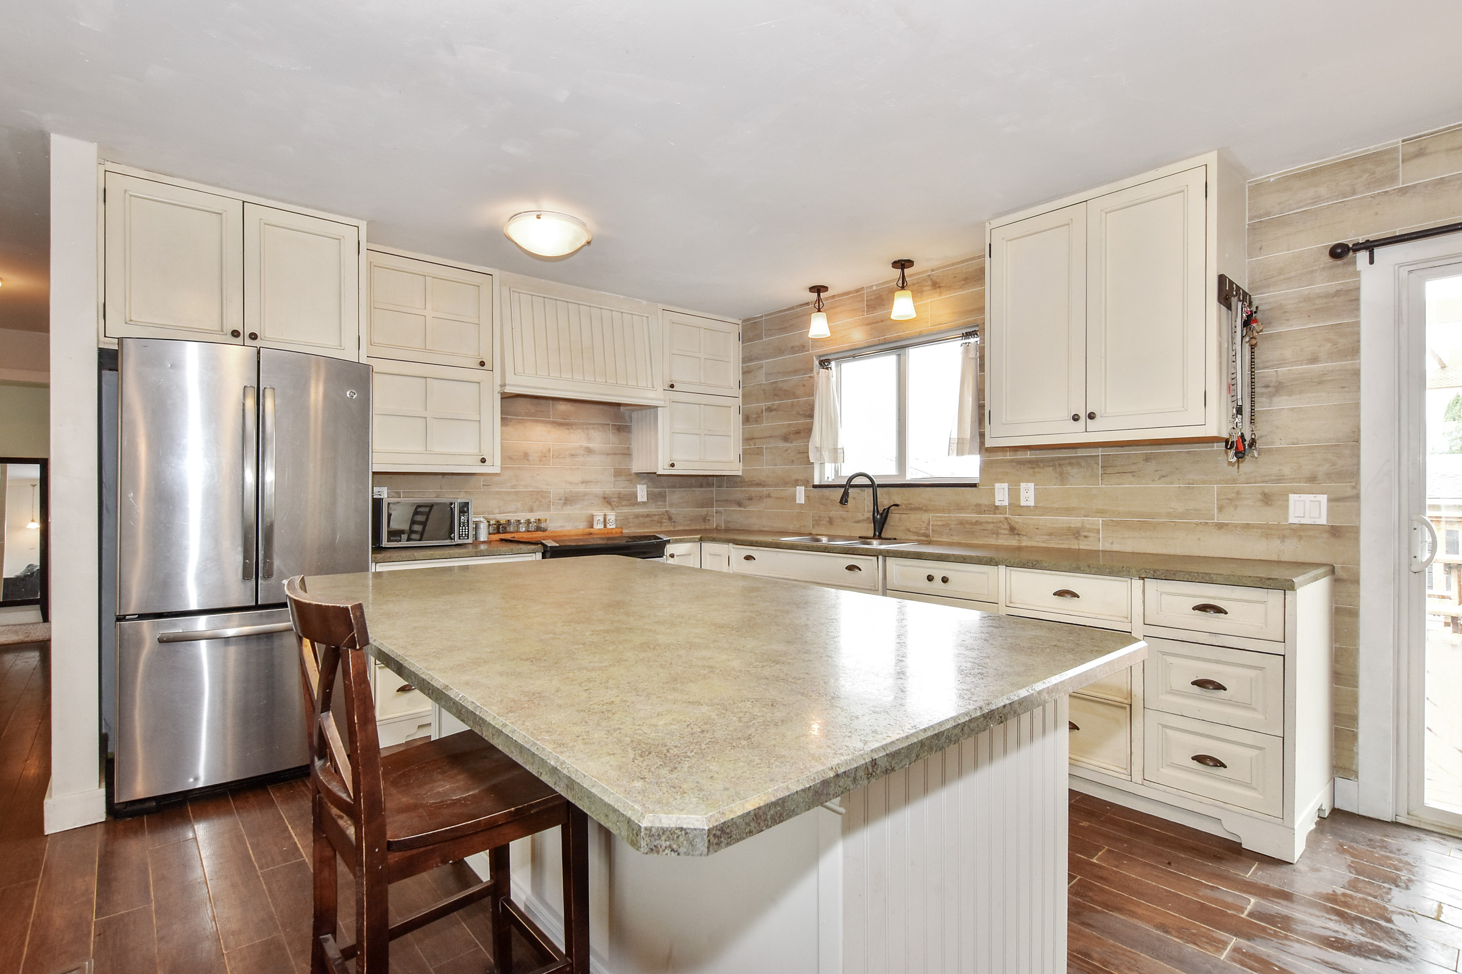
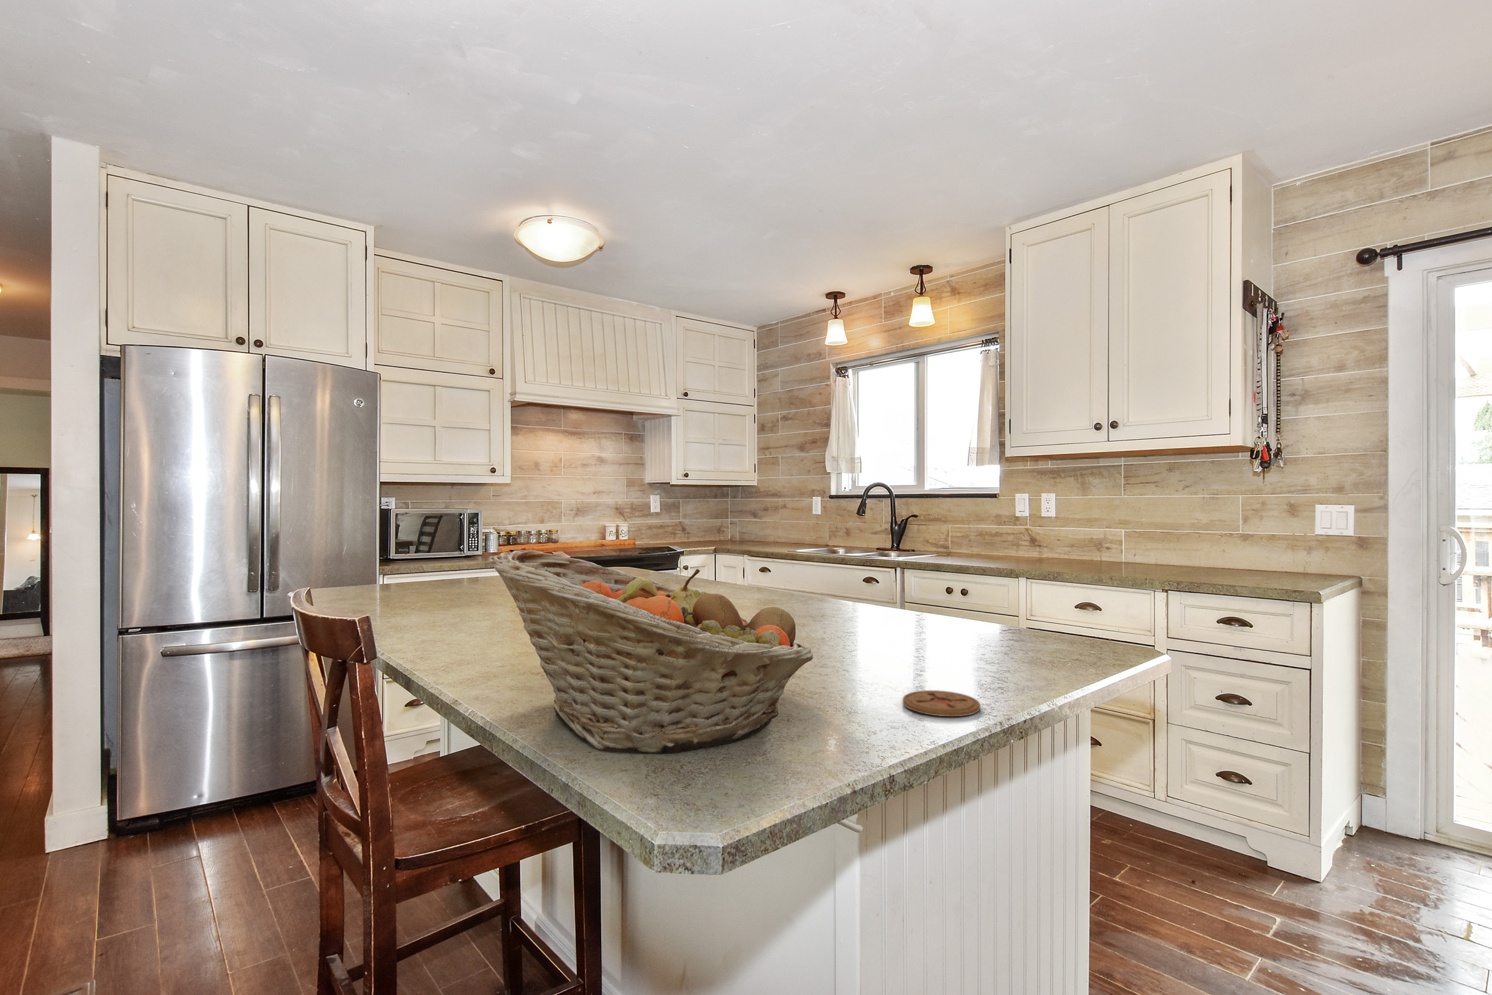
+ fruit basket (649, 630)
+ coaster (940, 703)
